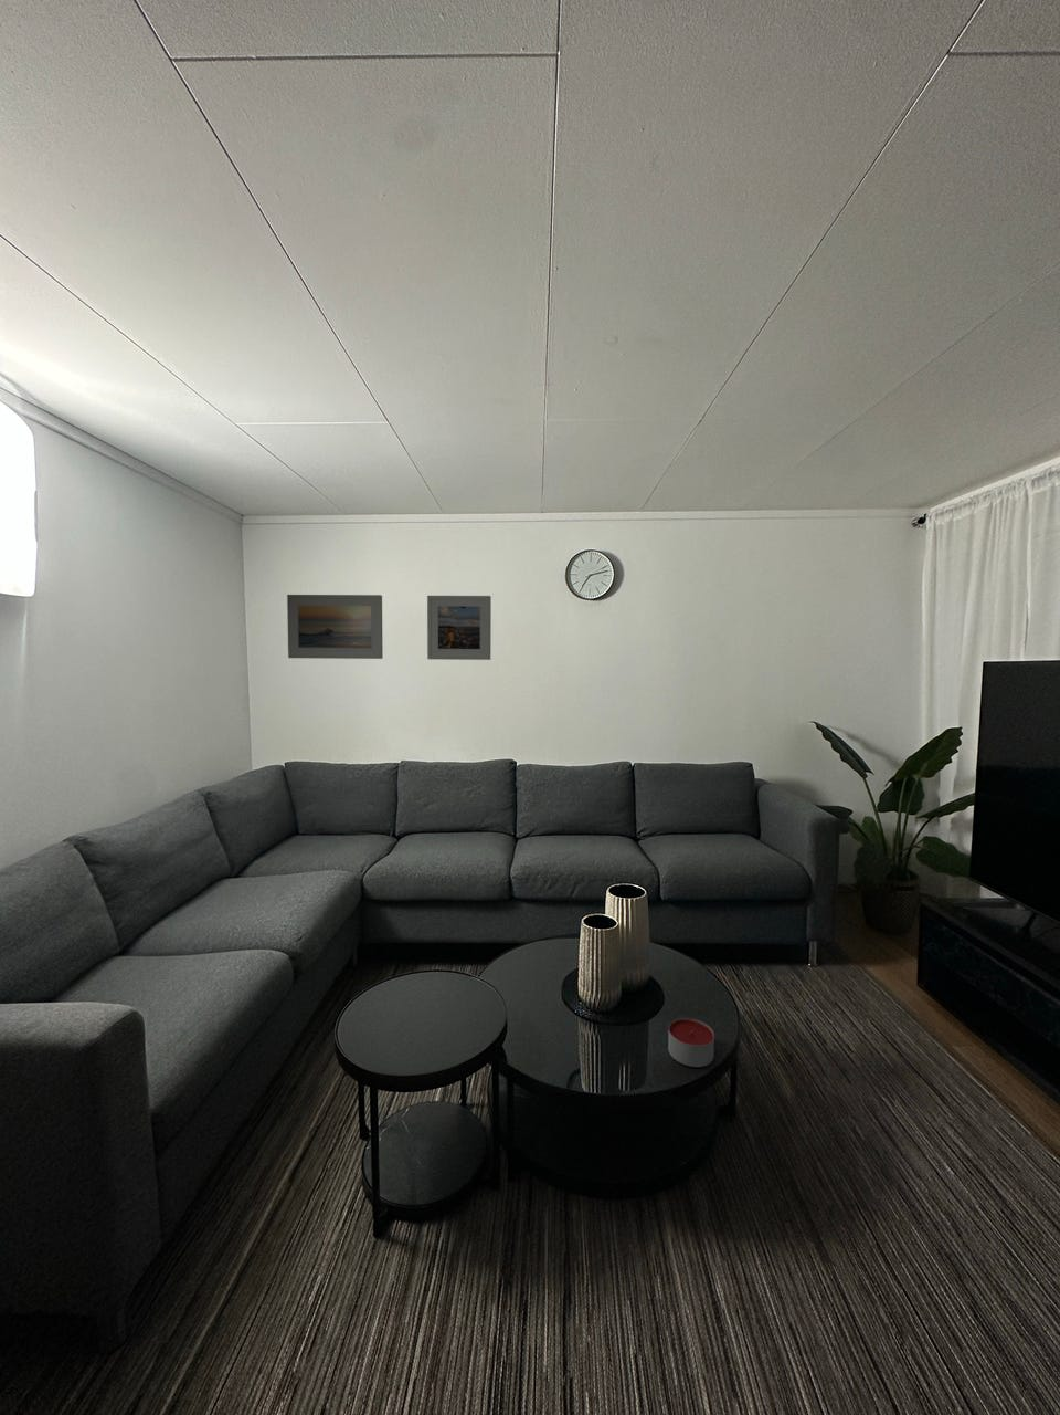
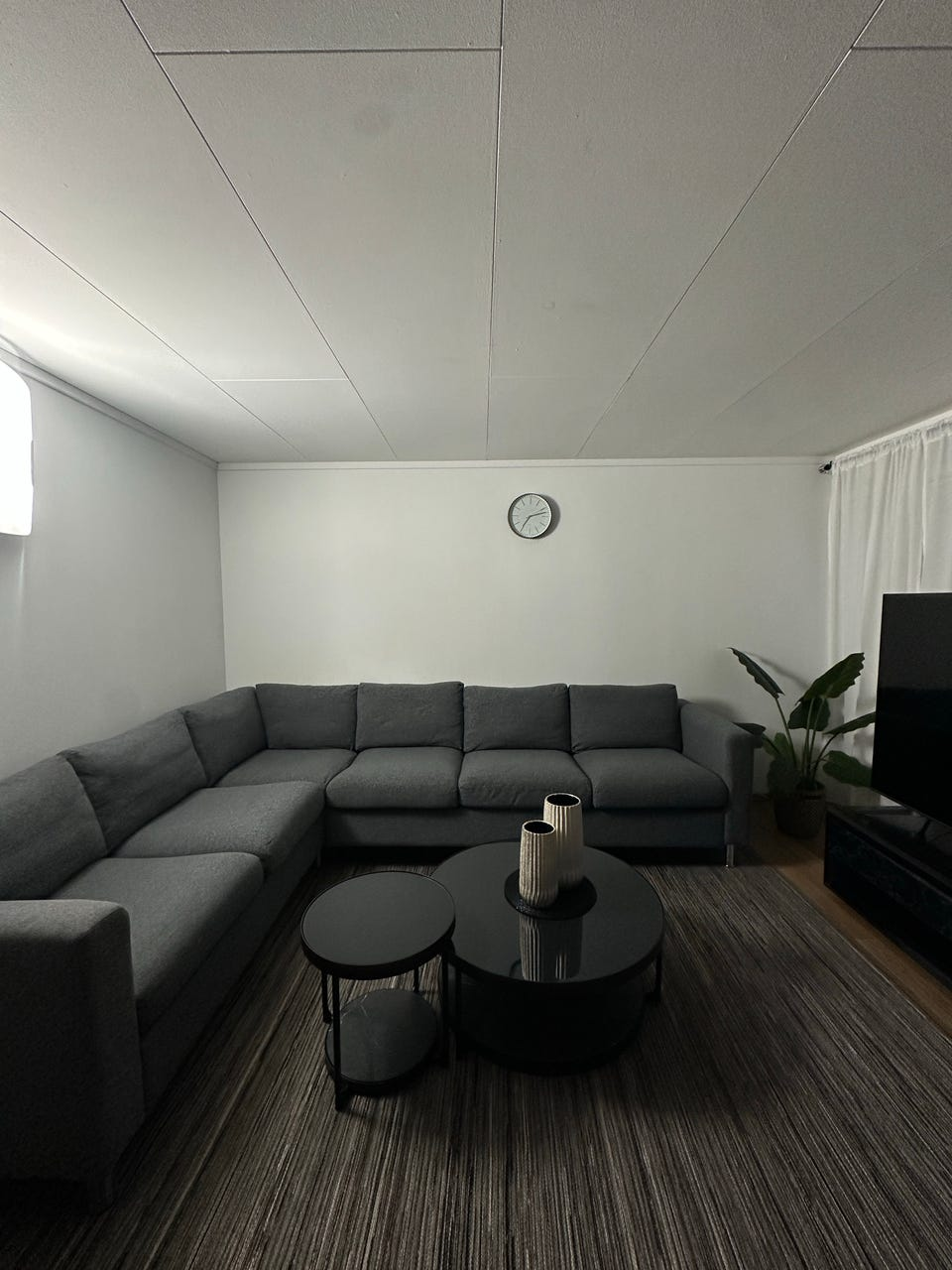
- candle (690, 1041)
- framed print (334, 626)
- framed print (459, 627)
